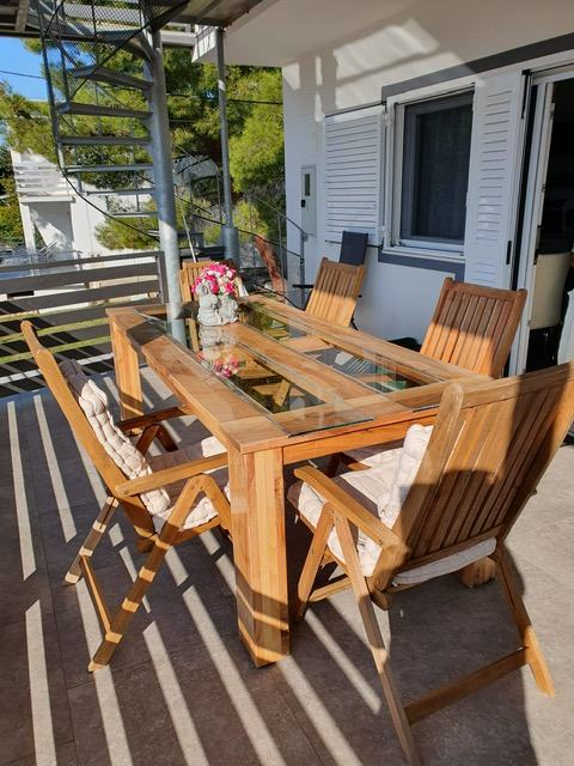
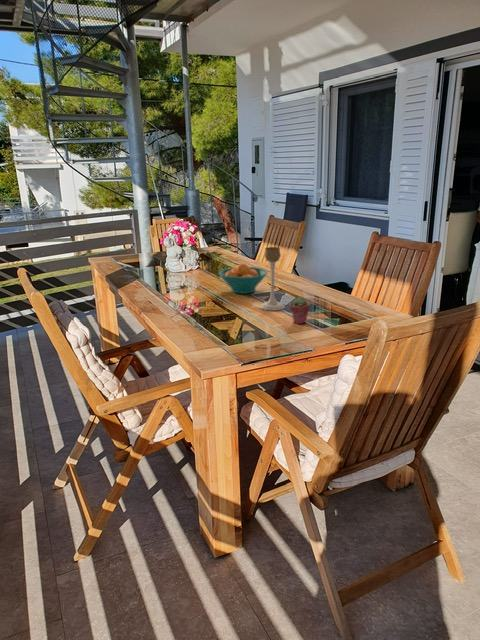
+ potted succulent (299, 309)
+ fruit bowl (243, 277)
+ candle holder (272, 278)
